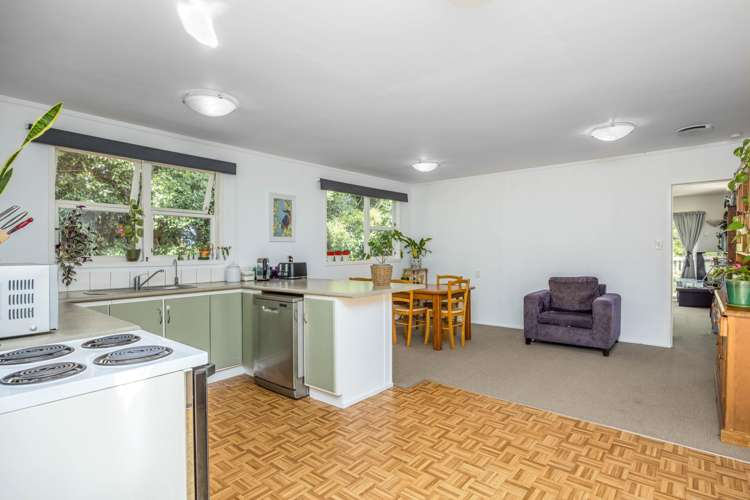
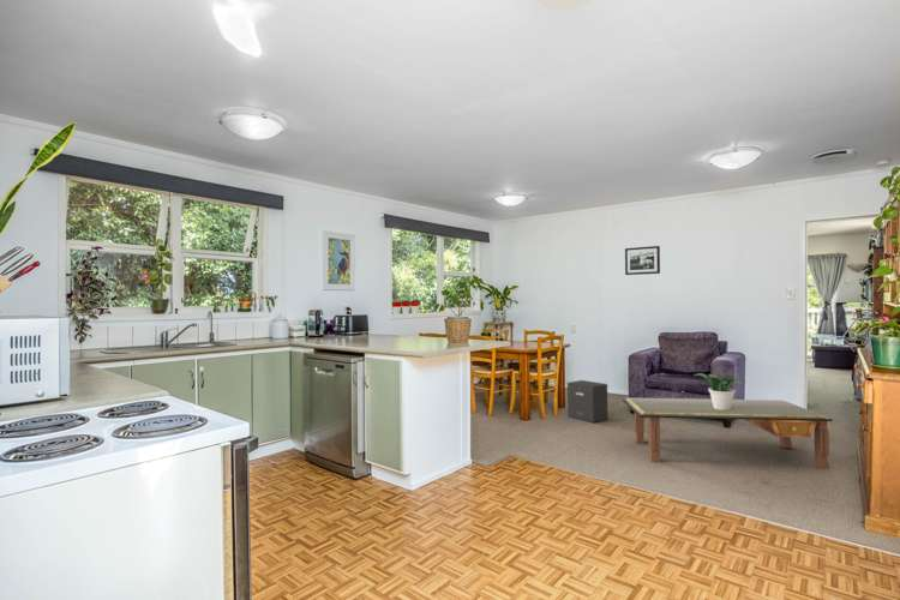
+ speaker (587, 400)
+ picture frame (642, 260)
+ coffee table (718, 418)
+ potted plant (718, 390)
